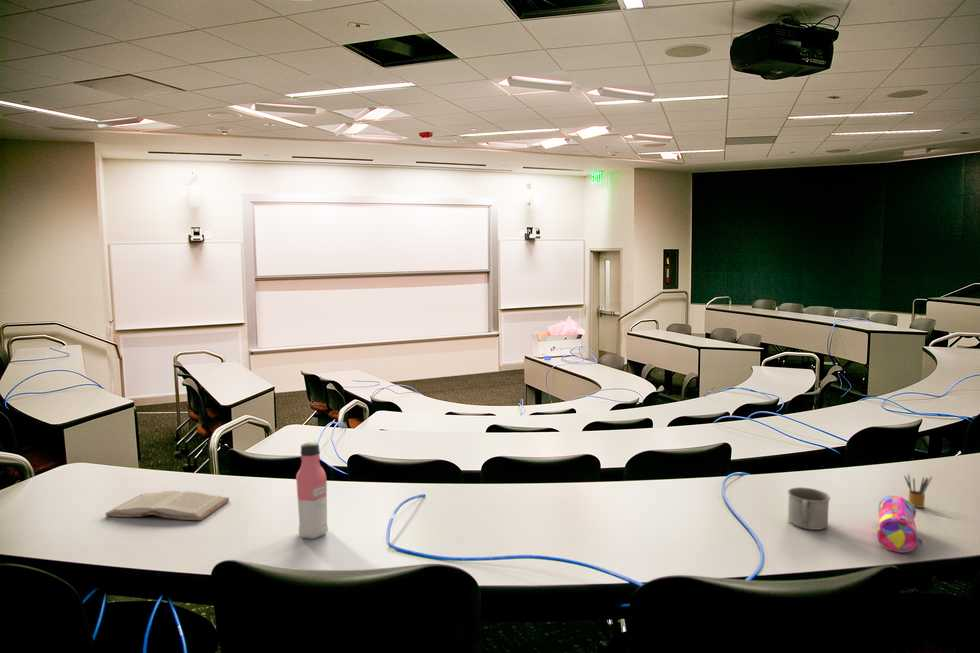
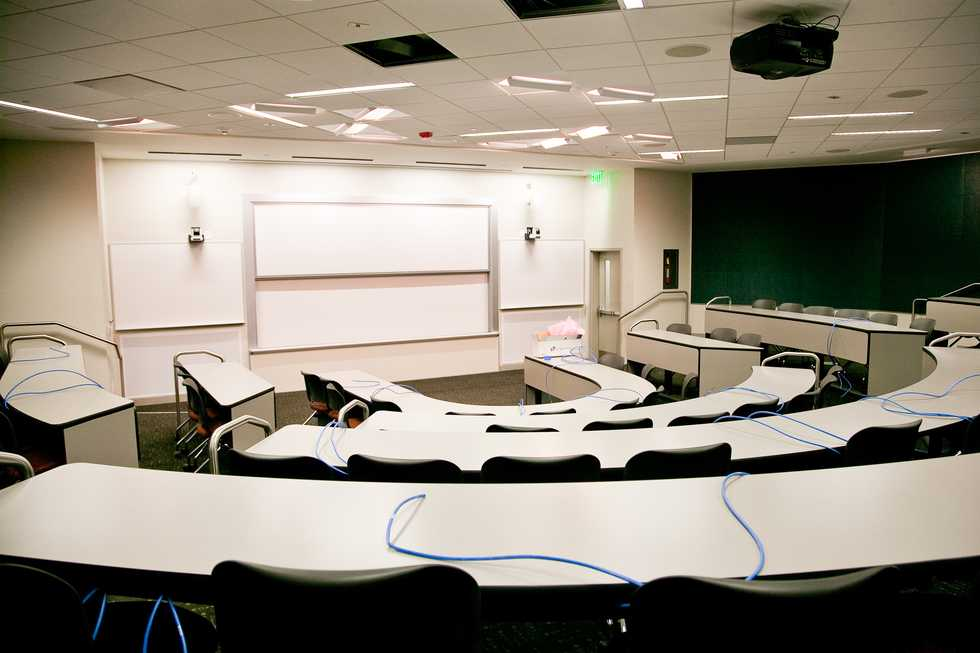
- book (169, 503)
- pencil box (916, 491)
- water bottle (311, 489)
- mug (808, 509)
- pencil case (897, 521)
